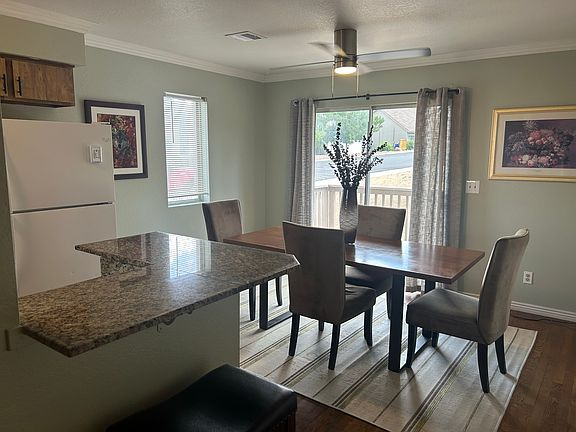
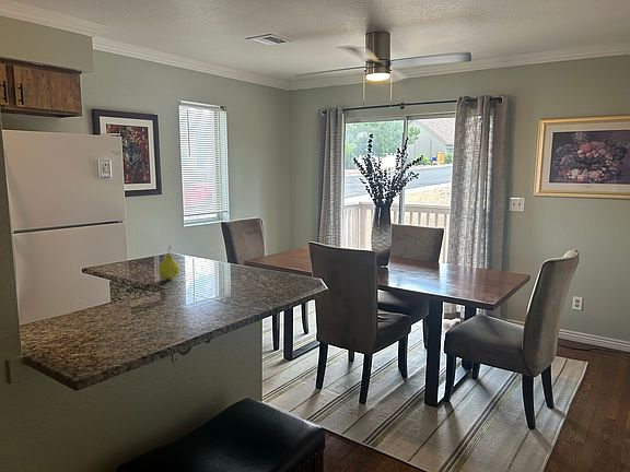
+ fruit (167, 262)
